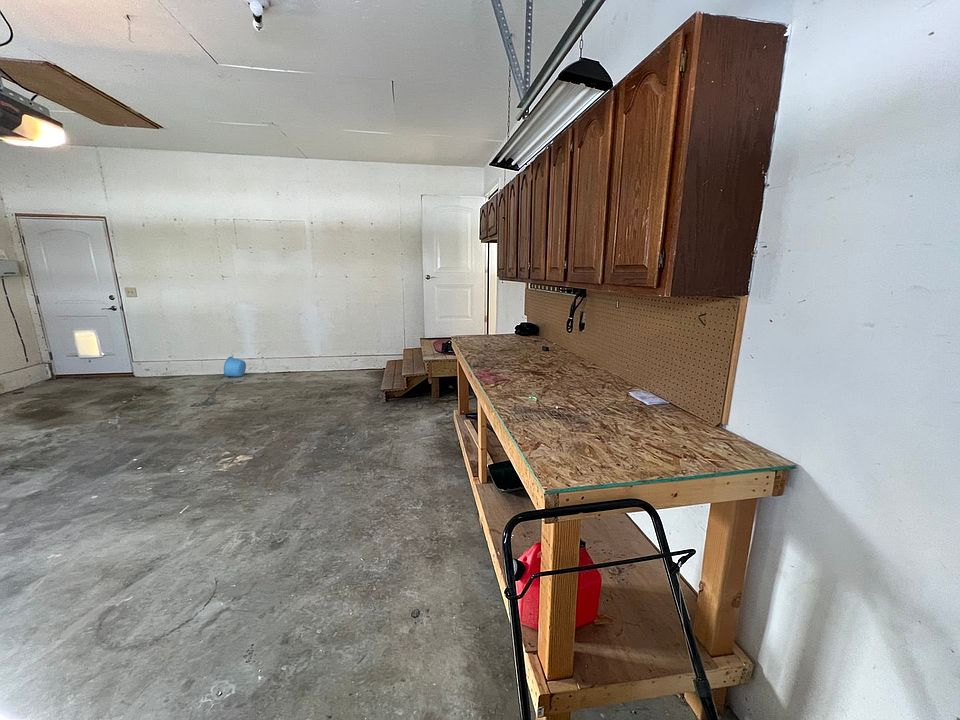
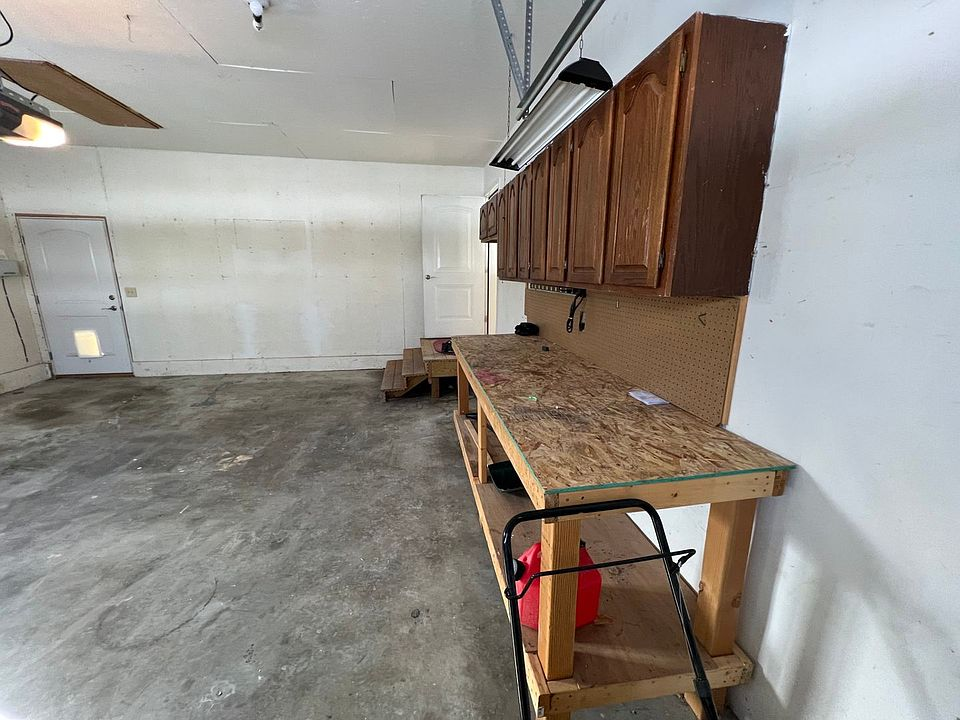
- bowl (235, 366)
